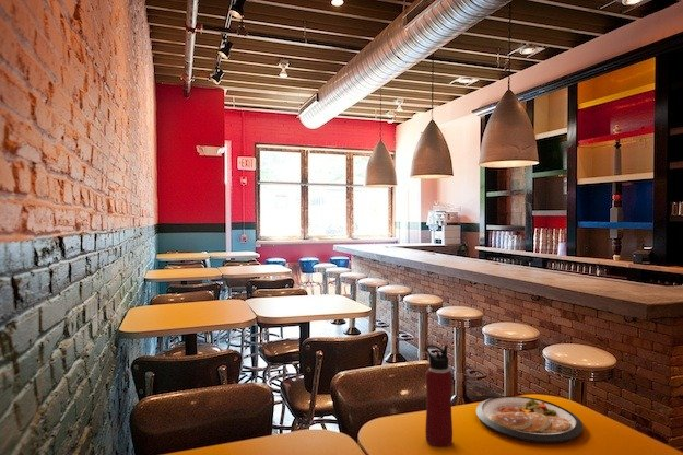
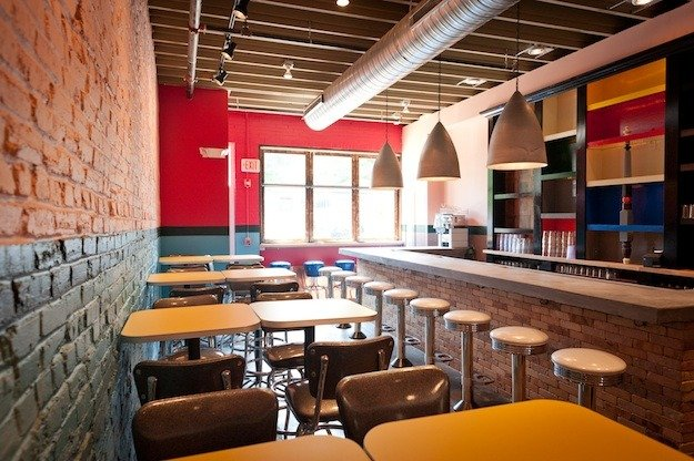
- water bottle (438, 392)
- dish (527, 413)
